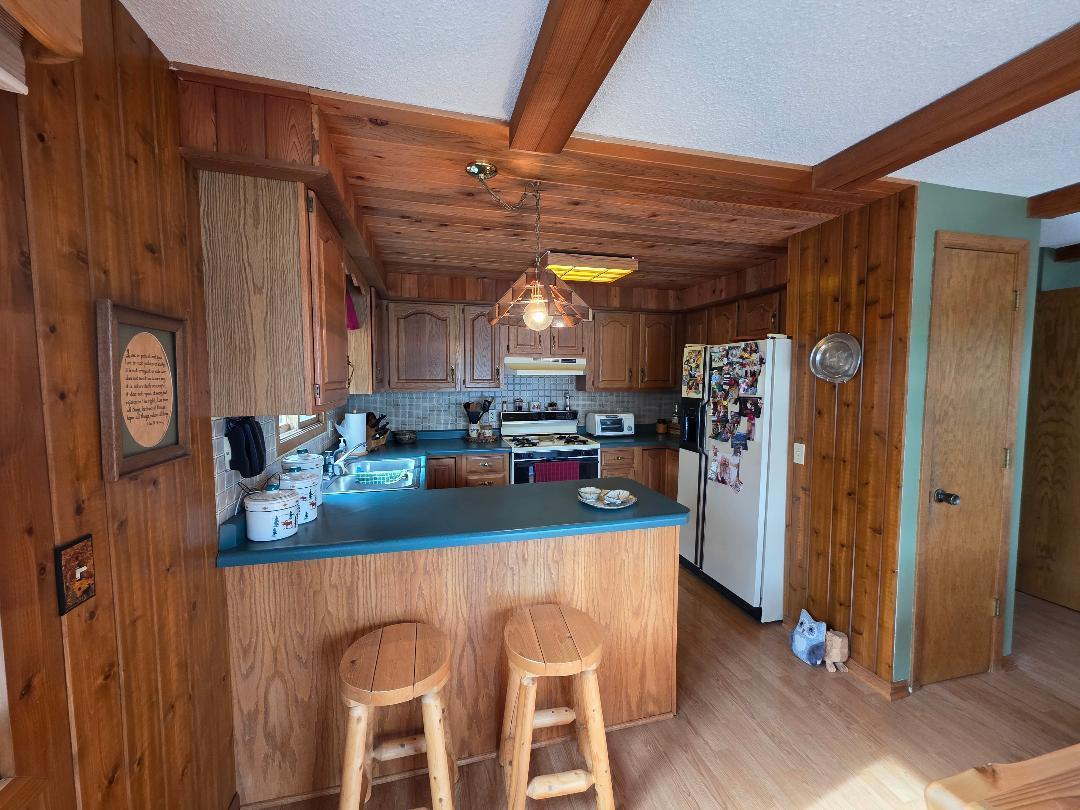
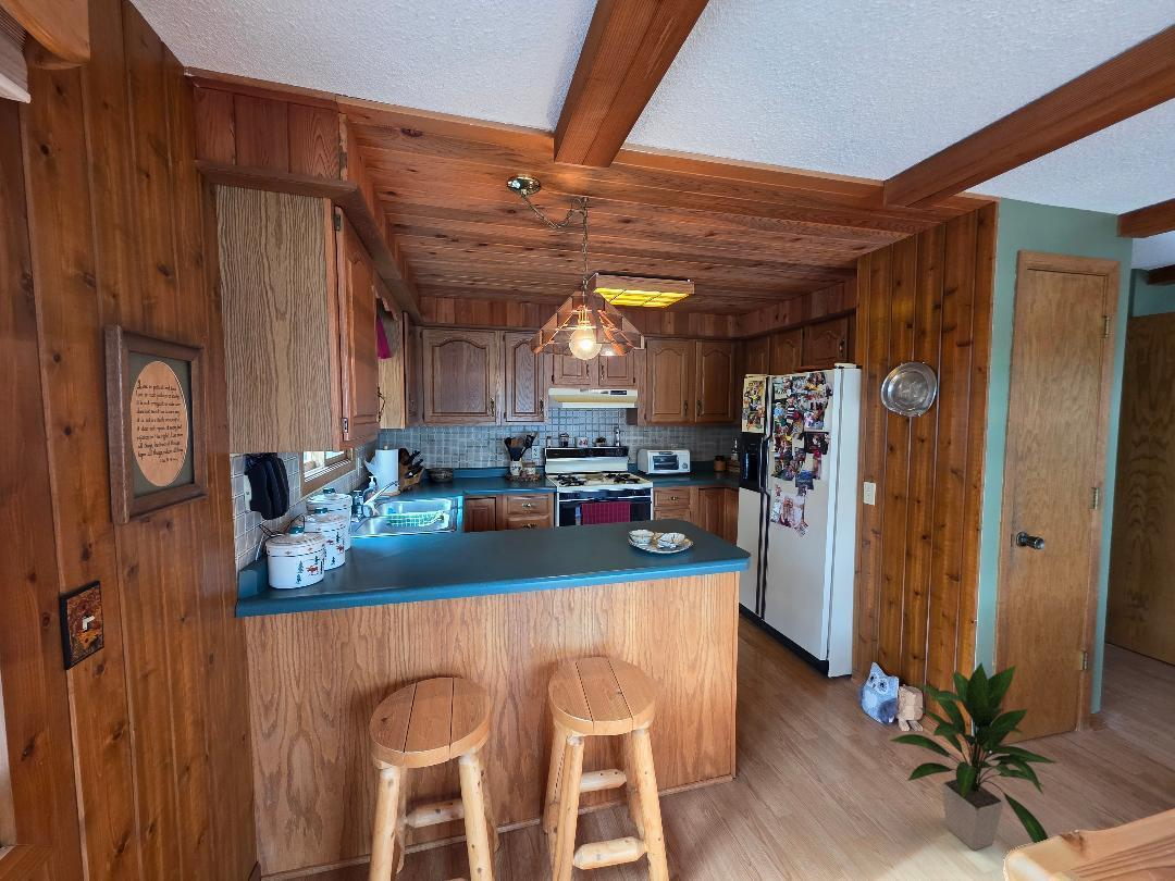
+ indoor plant (977, 757)
